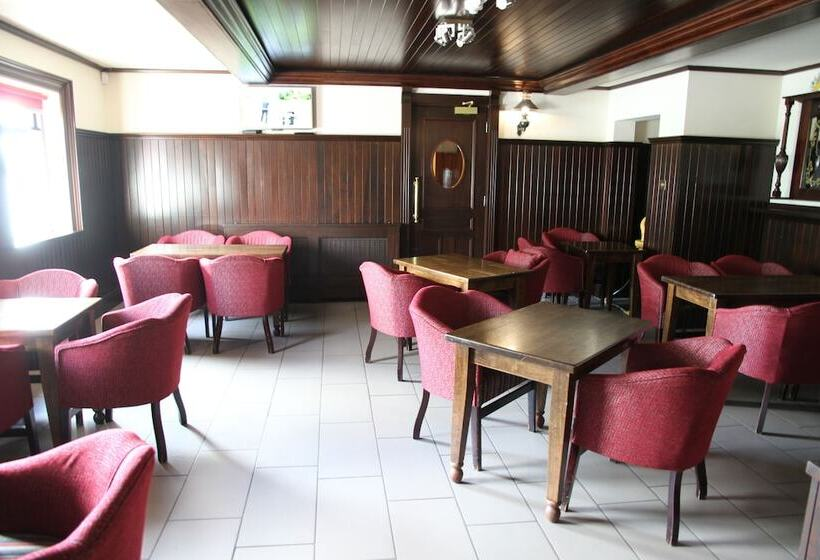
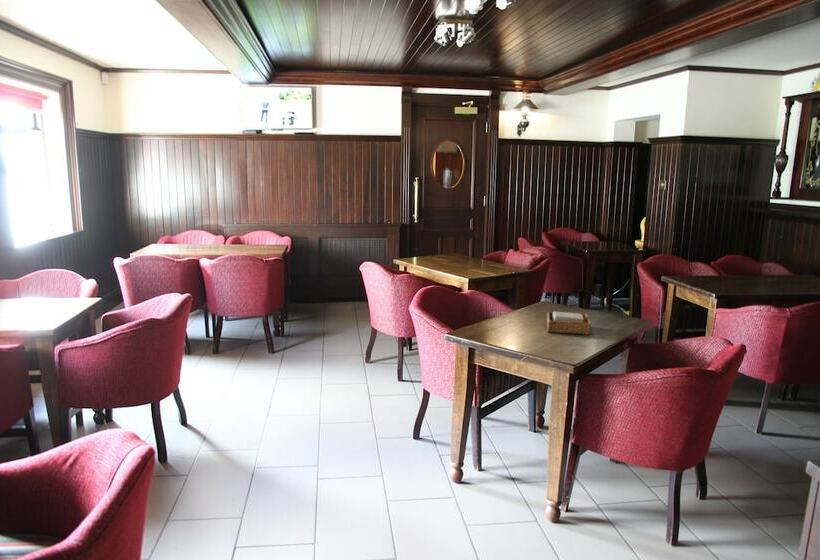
+ napkin holder (568, 321)
